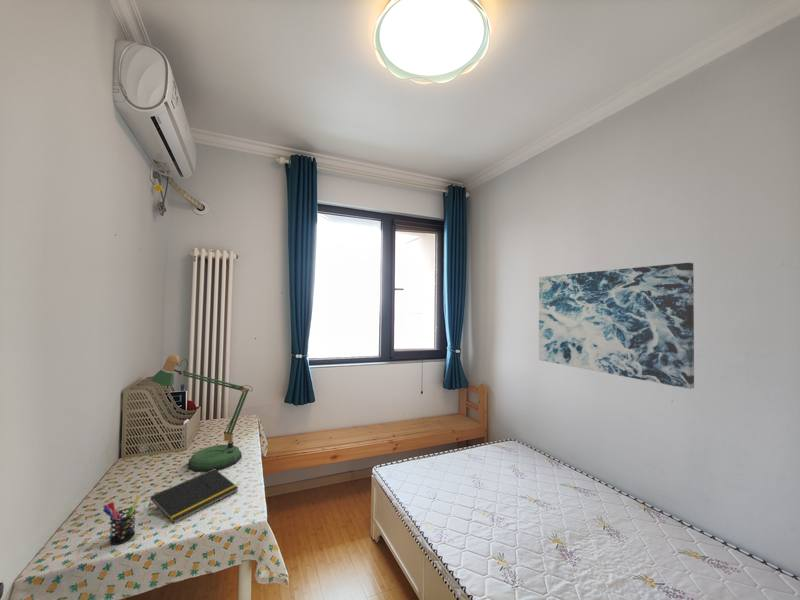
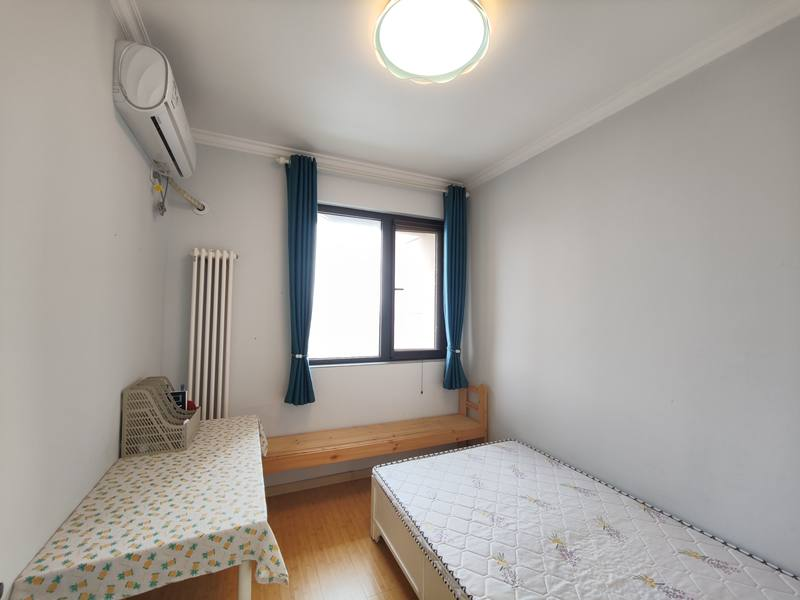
- desk lamp (209, 382)
- notepad (196, 493)
- pen holder (123, 518)
- wall art (600, 321)
